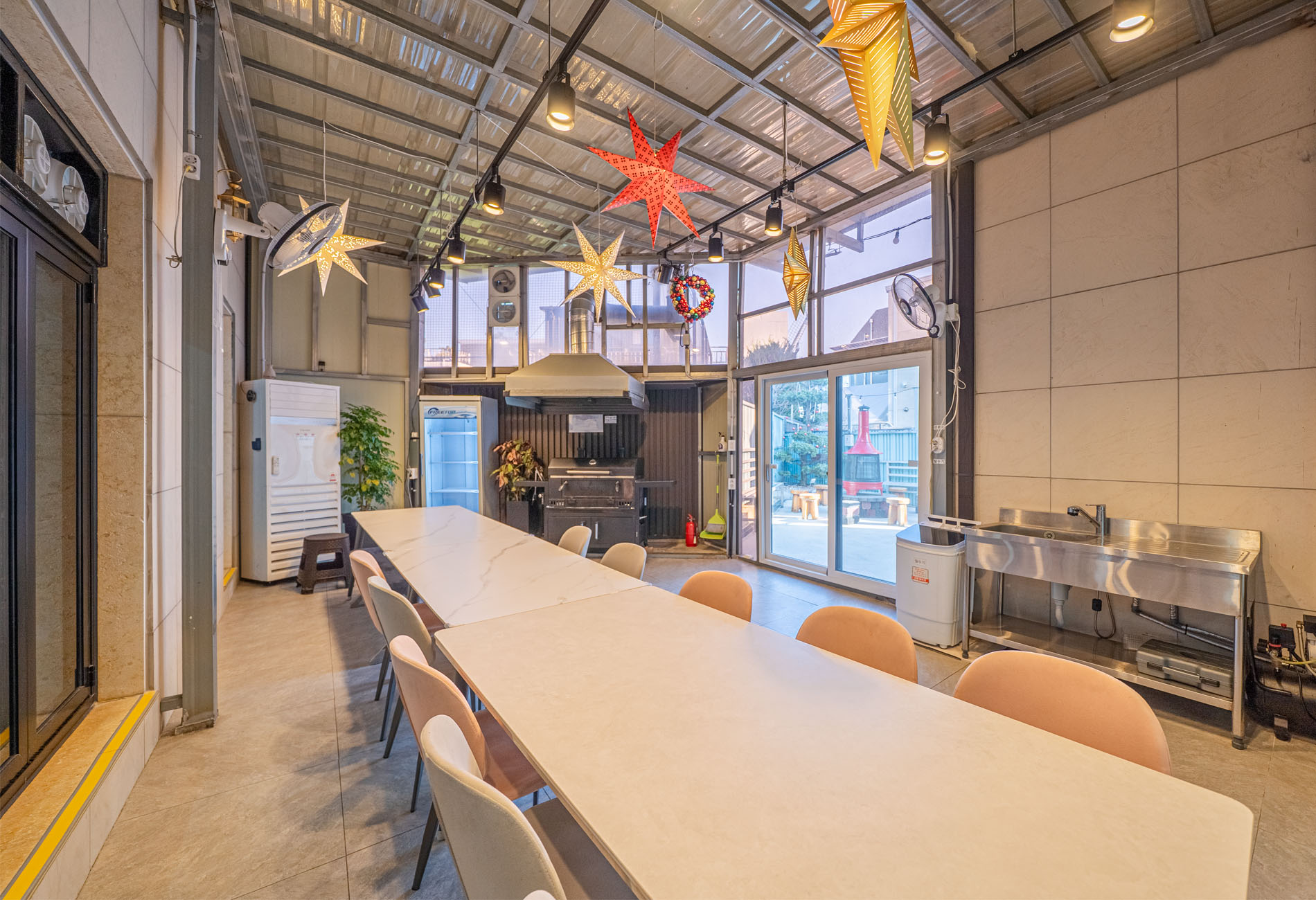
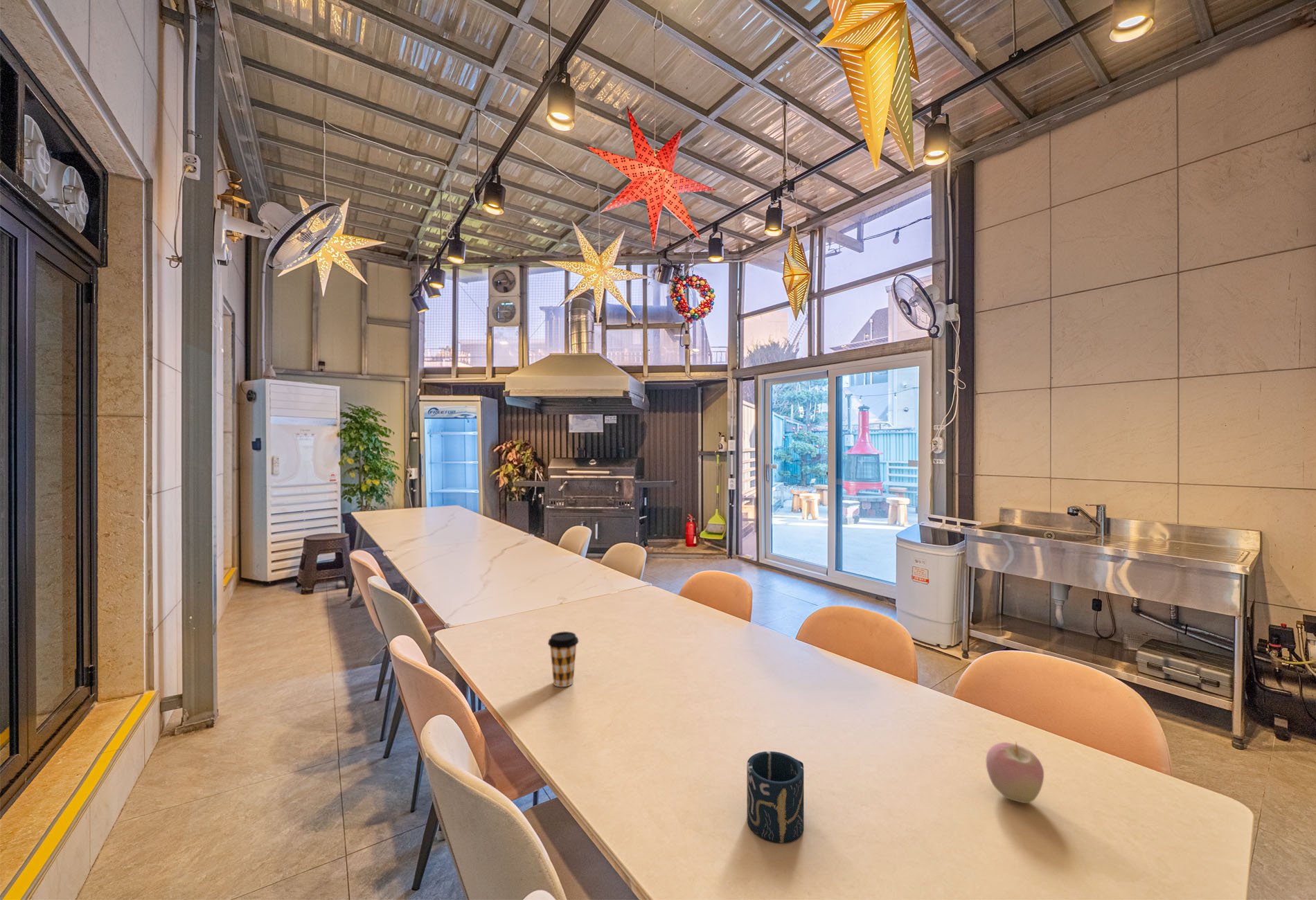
+ cup (780, 790)
+ apple (1014, 768)
+ coffee cup (563, 659)
